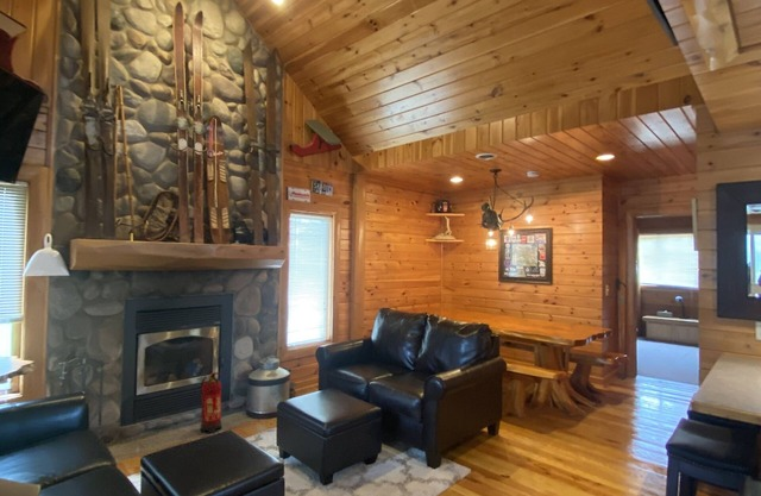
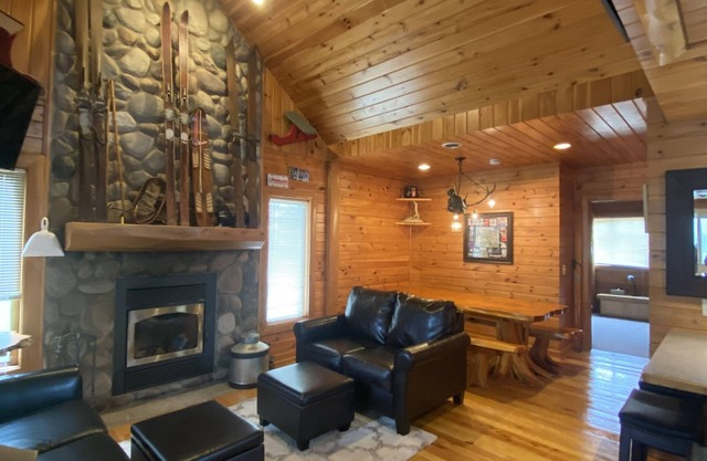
- fire extinguisher (210, 398)
